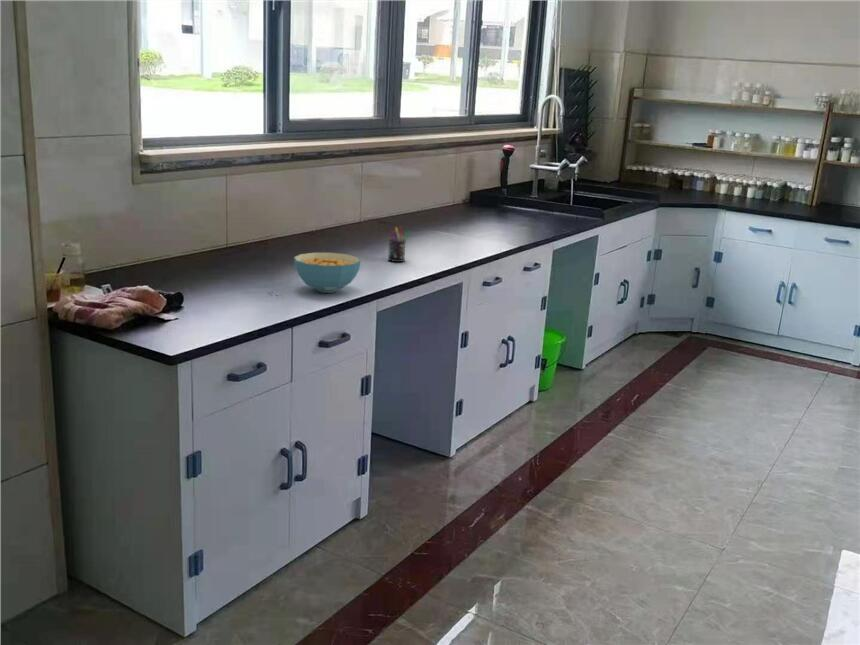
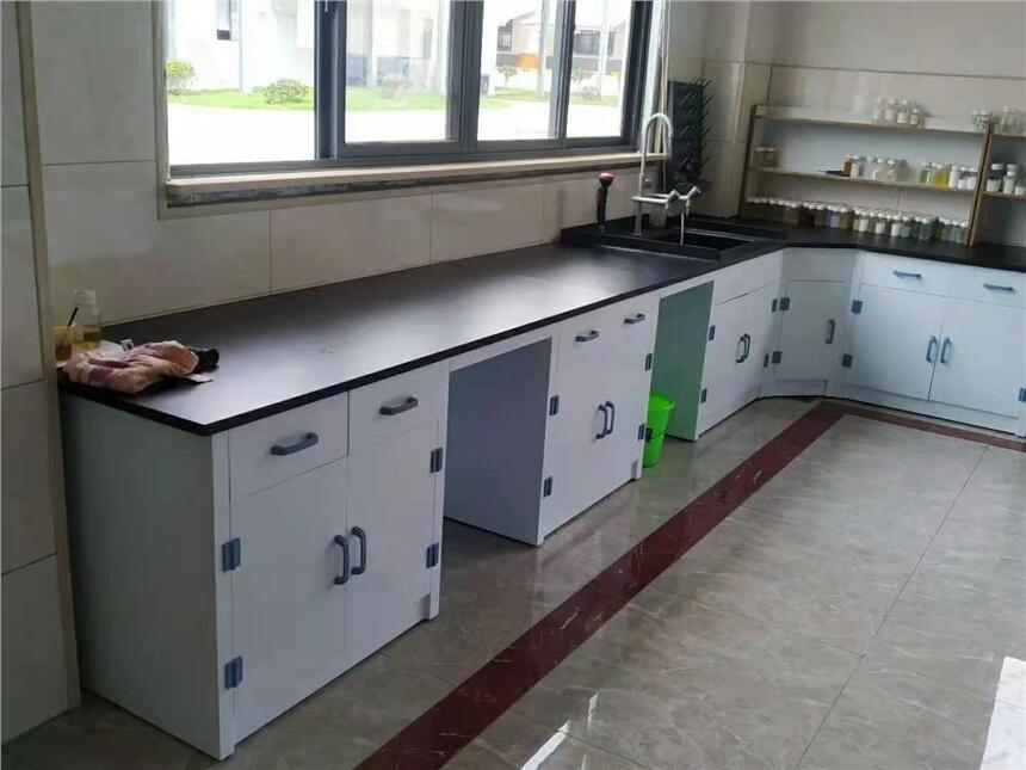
- pen holder (399, 243)
- cereal bowl (326, 274)
